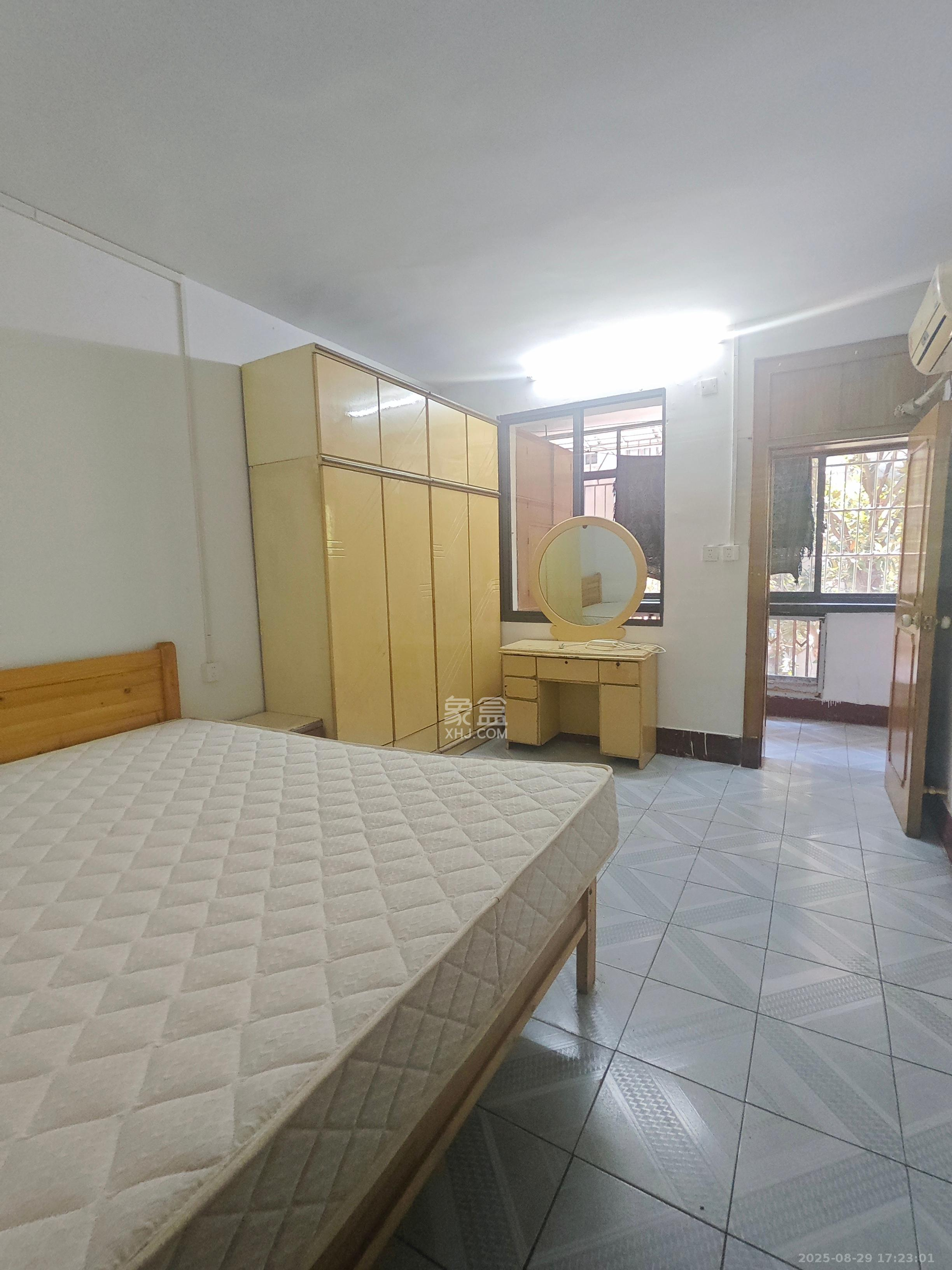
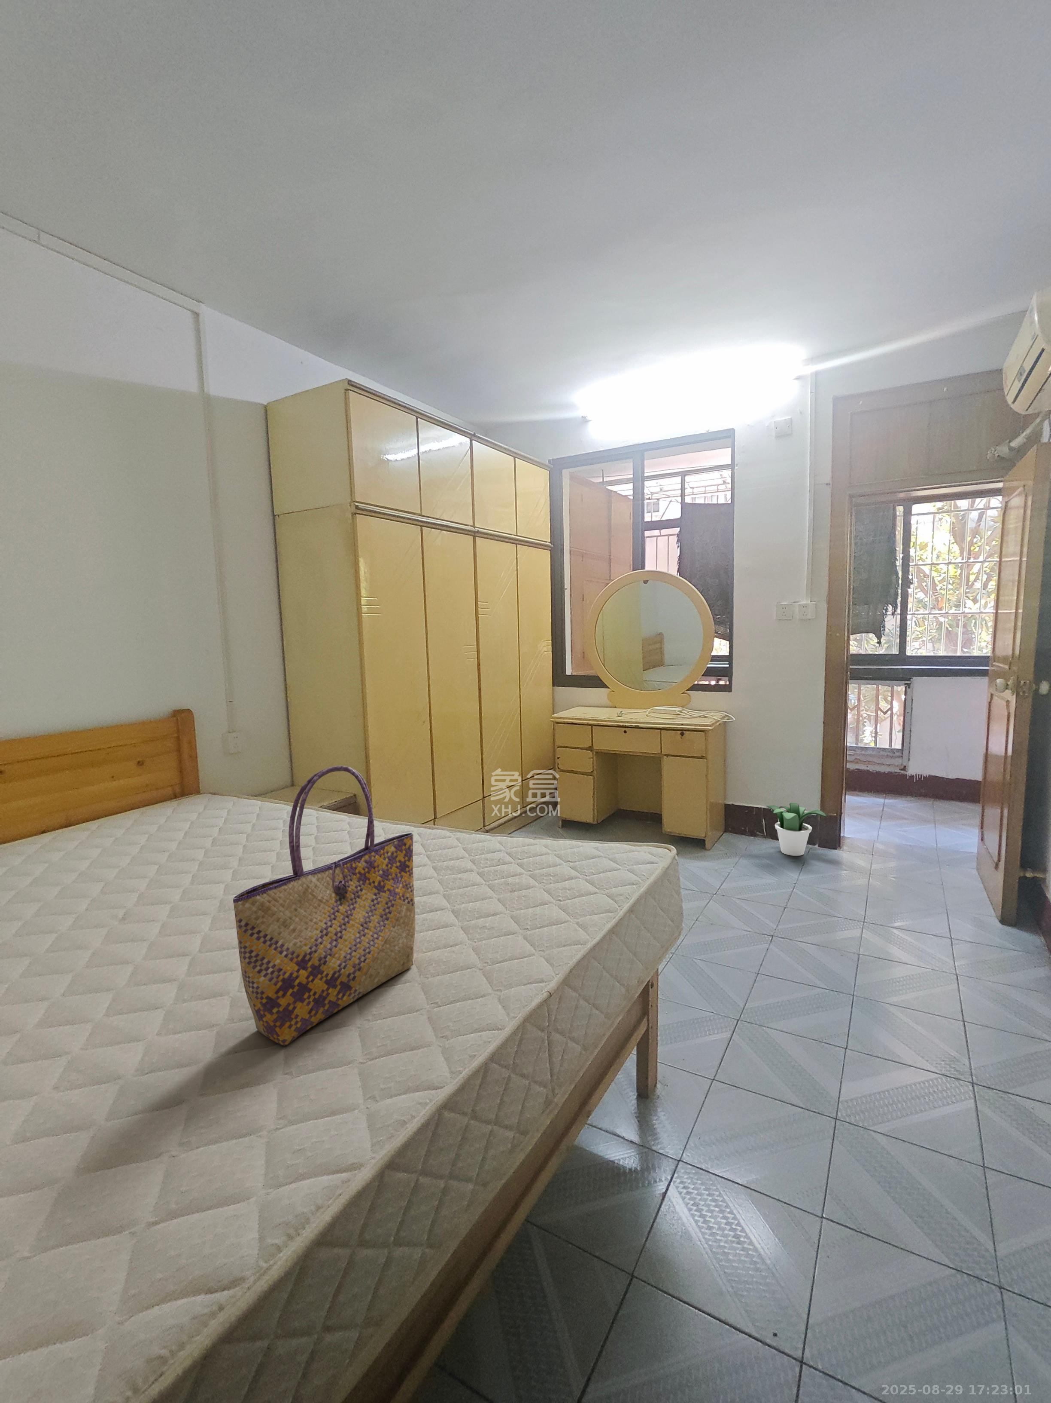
+ potted plant (794, 831)
+ tote bag (336, 883)
